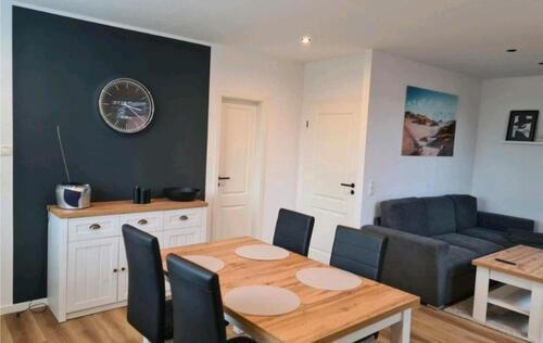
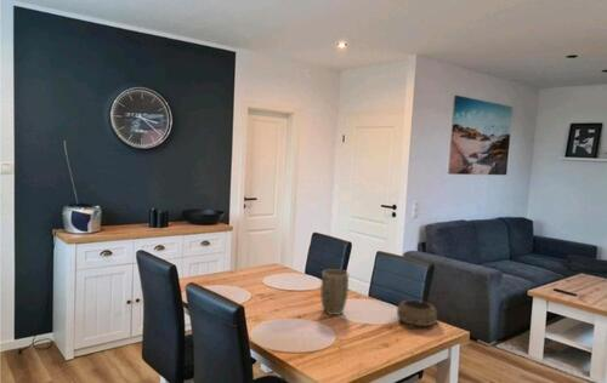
+ decorative bowl (416, 313)
+ plant pot (334, 292)
